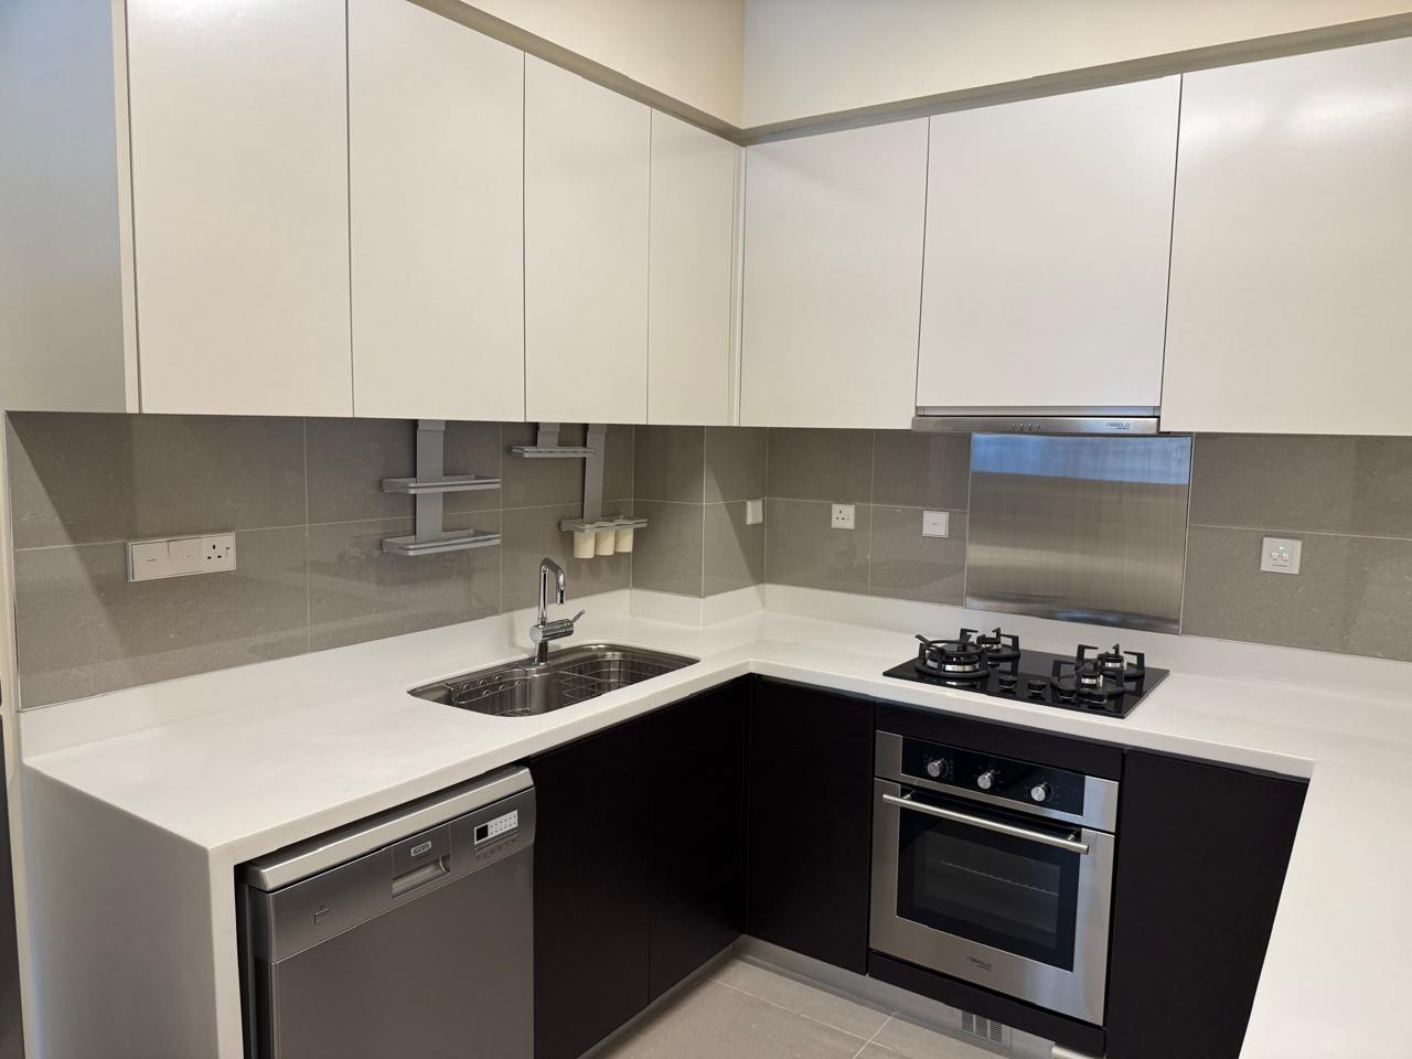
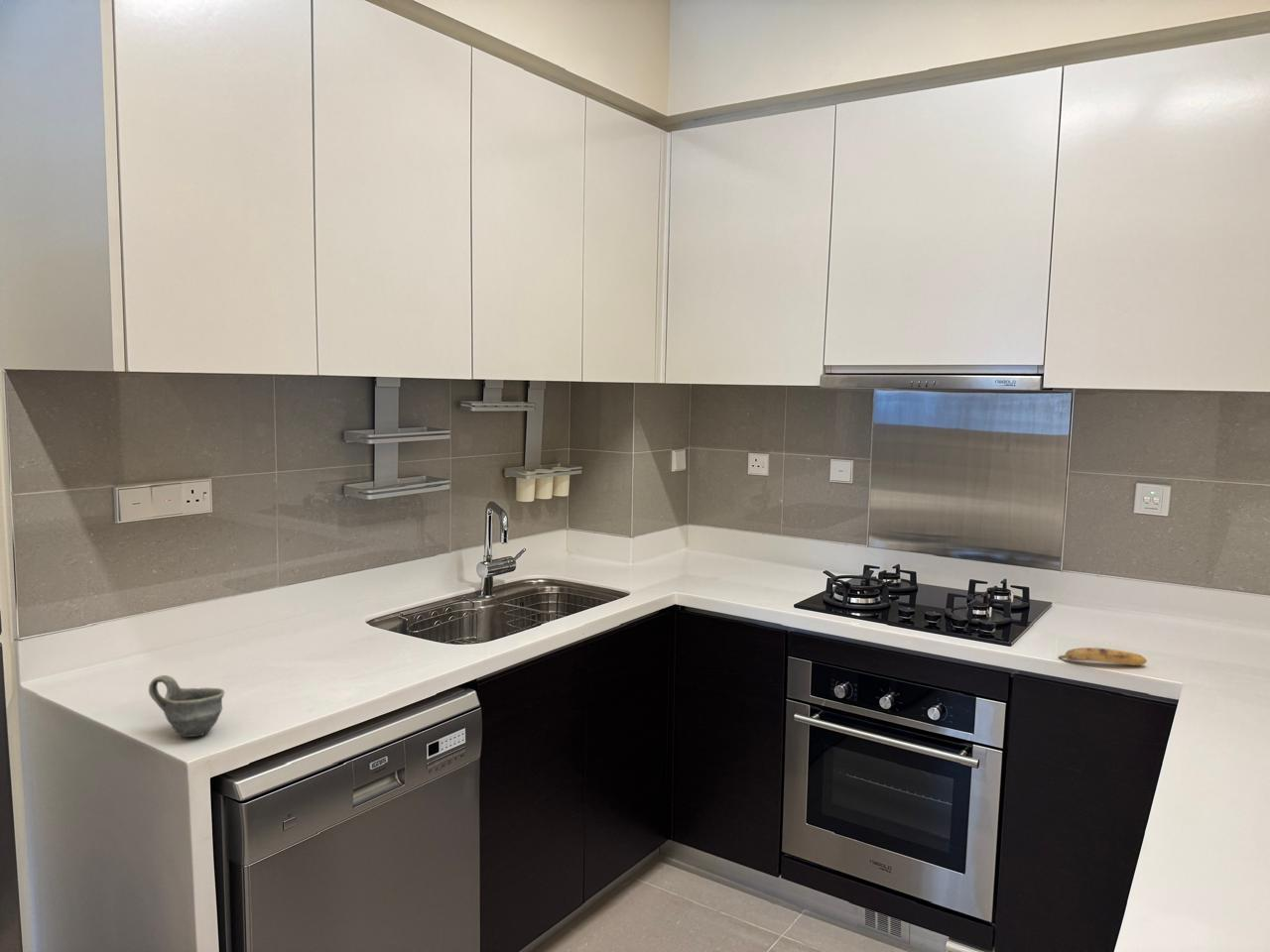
+ banana (1104, 655)
+ cup (190, 704)
